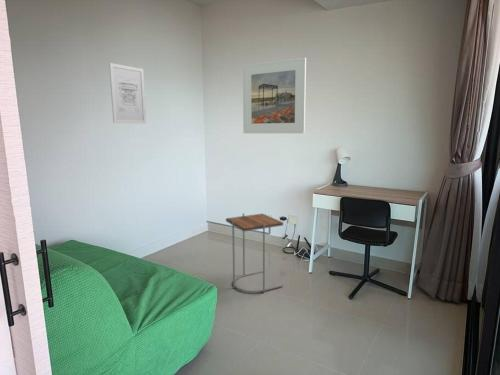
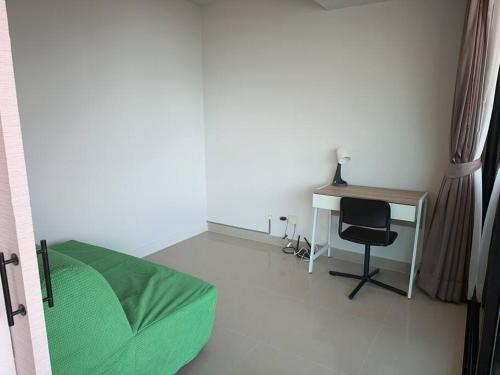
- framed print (272, 98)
- side table (244, 251)
- wall art (128, 95)
